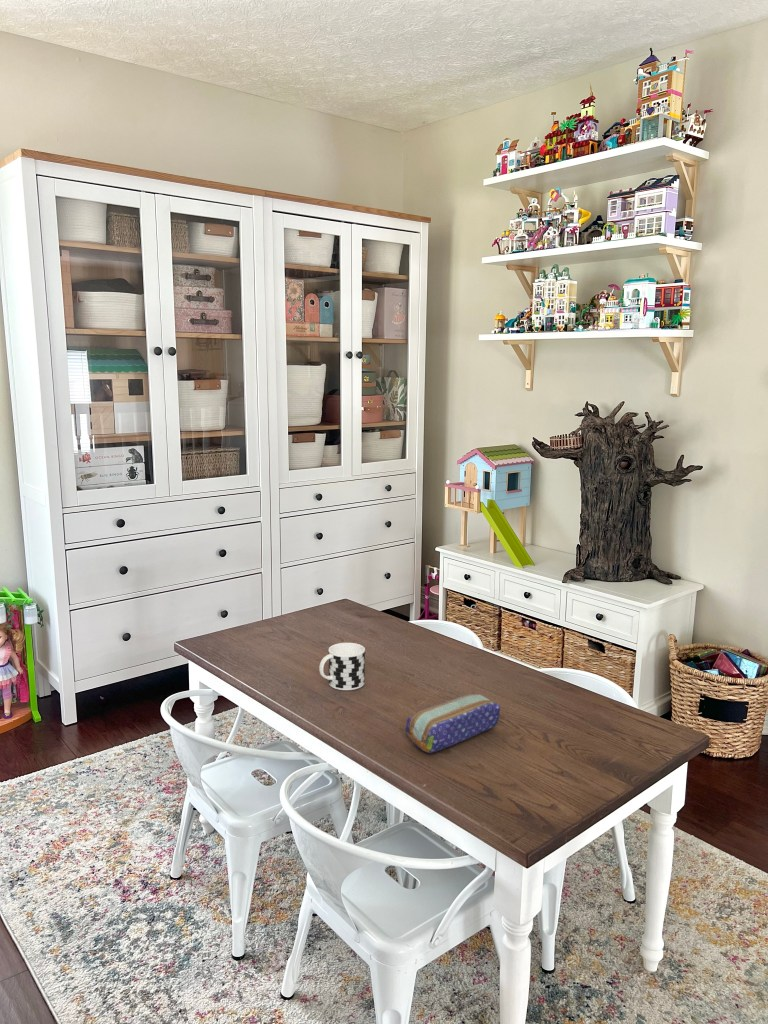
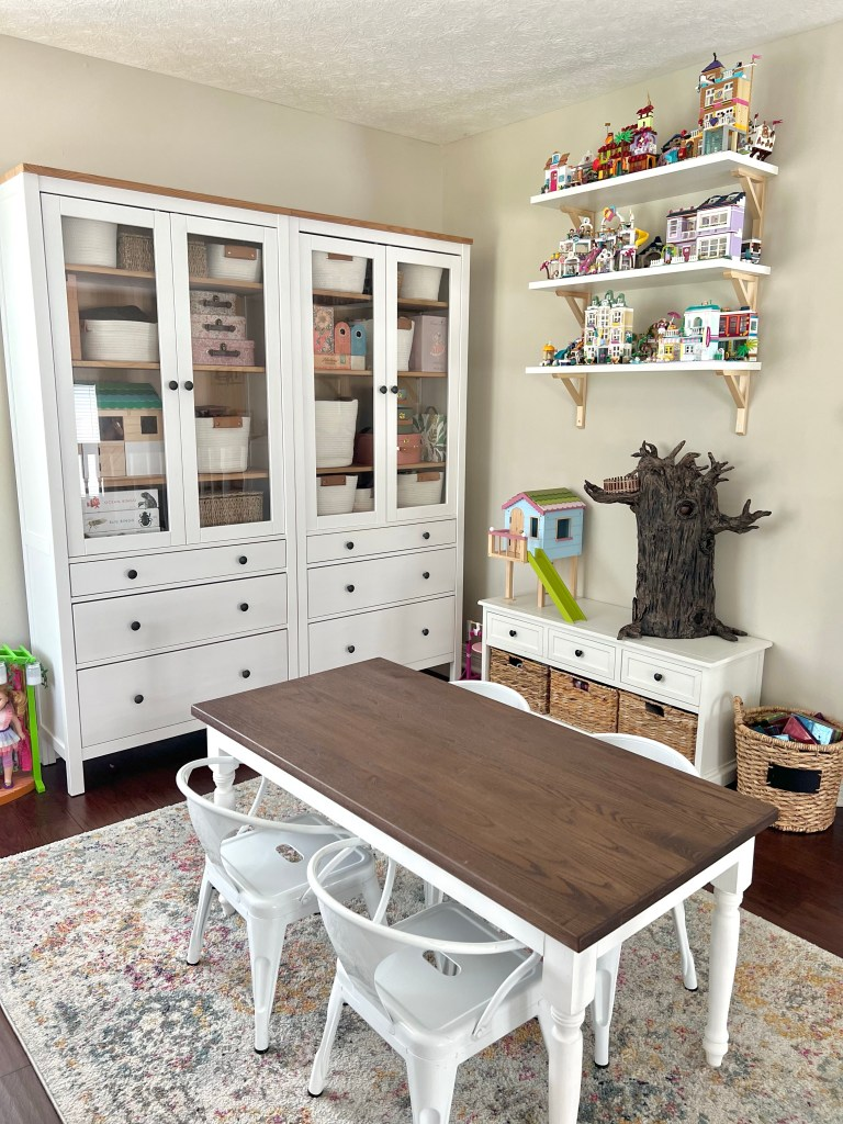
- cup (341, 667)
- pencil case (452, 720)
